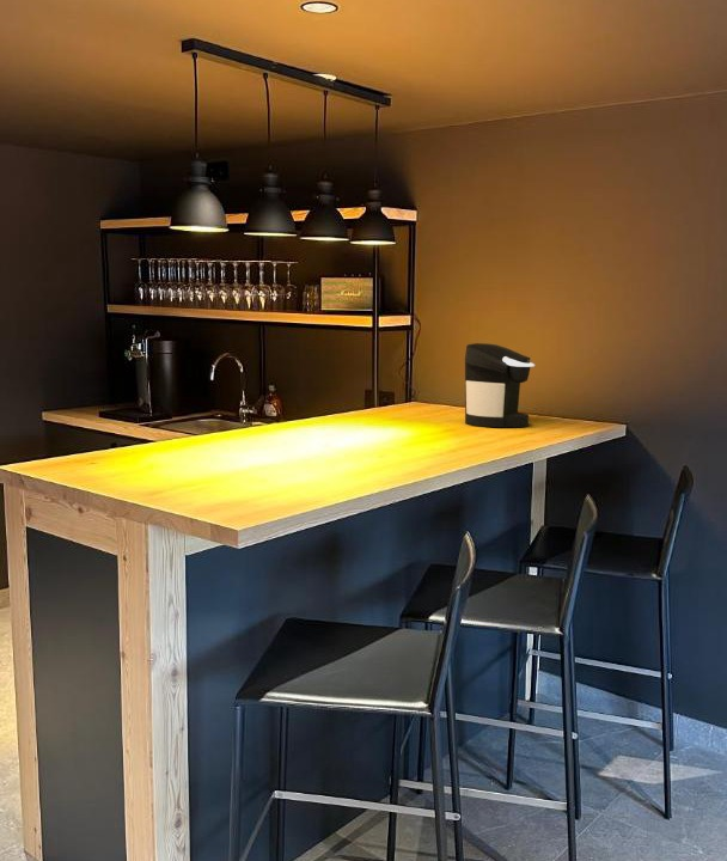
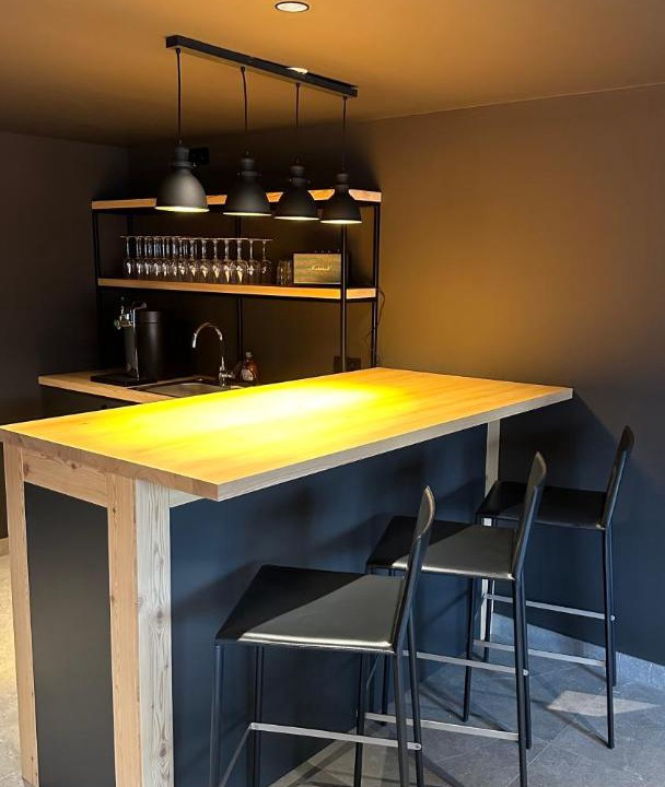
- coffee maker (499, 384)
